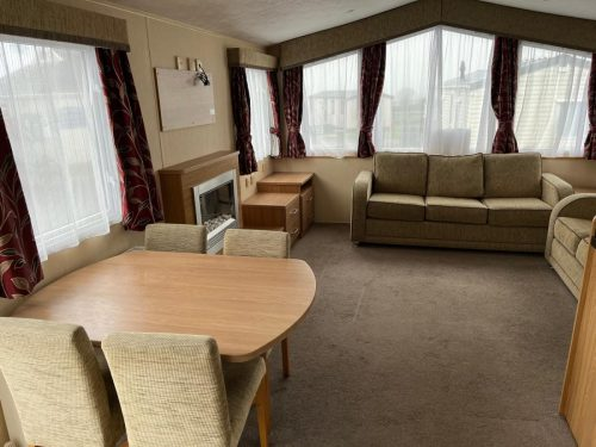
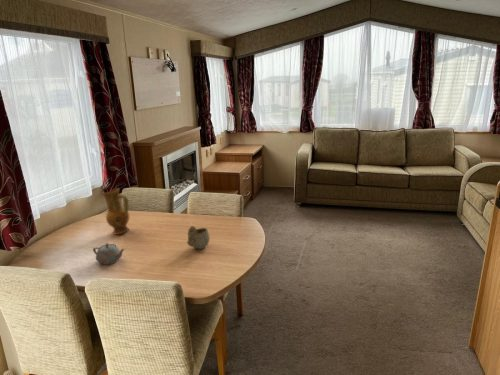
+ teapot (109, 252)
+ mug (198, 237)
+ ceramic jug (118, 210)
